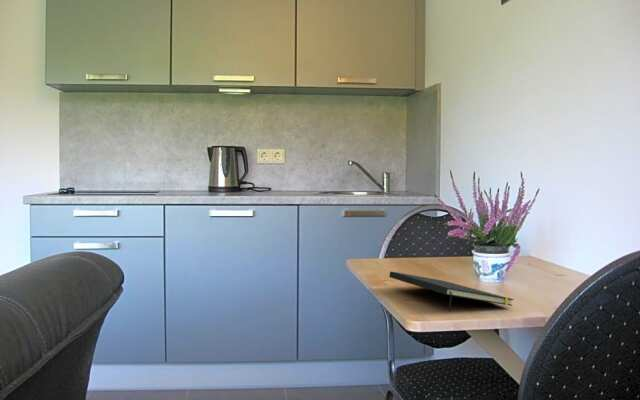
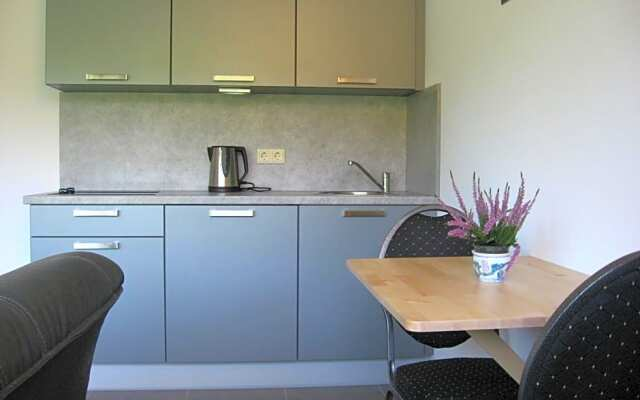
- notepad (447, 287)
